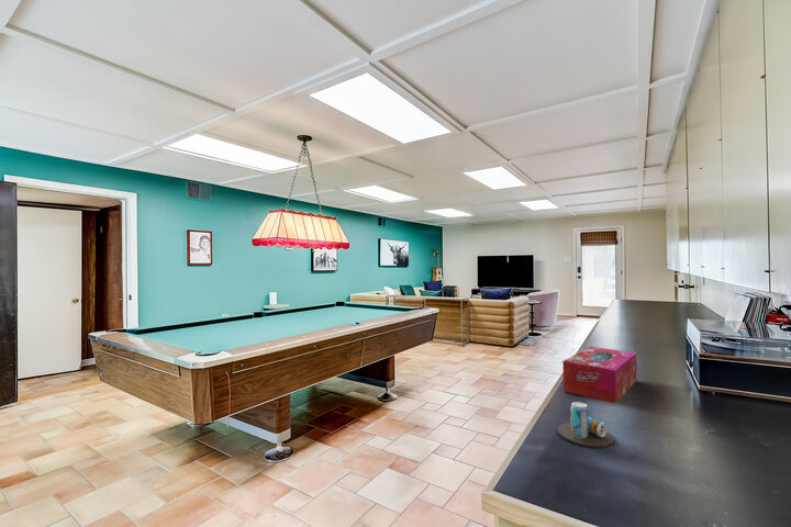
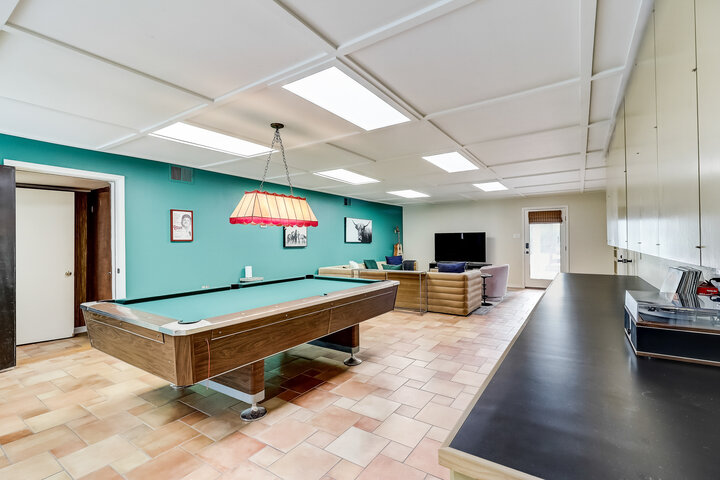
- tissue box (601, 371)
- beverage can (584, 418)
